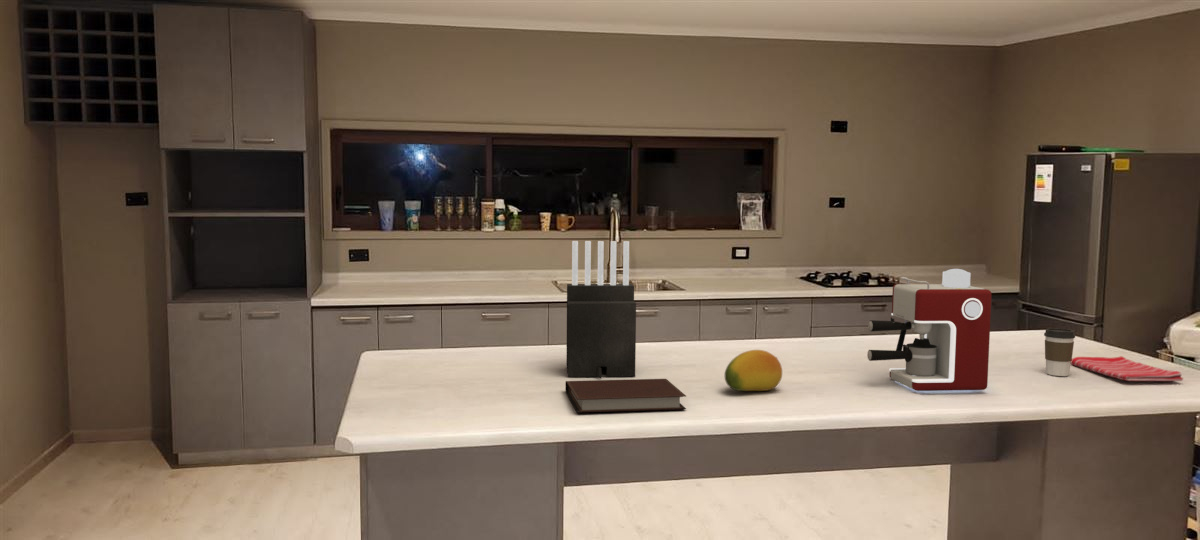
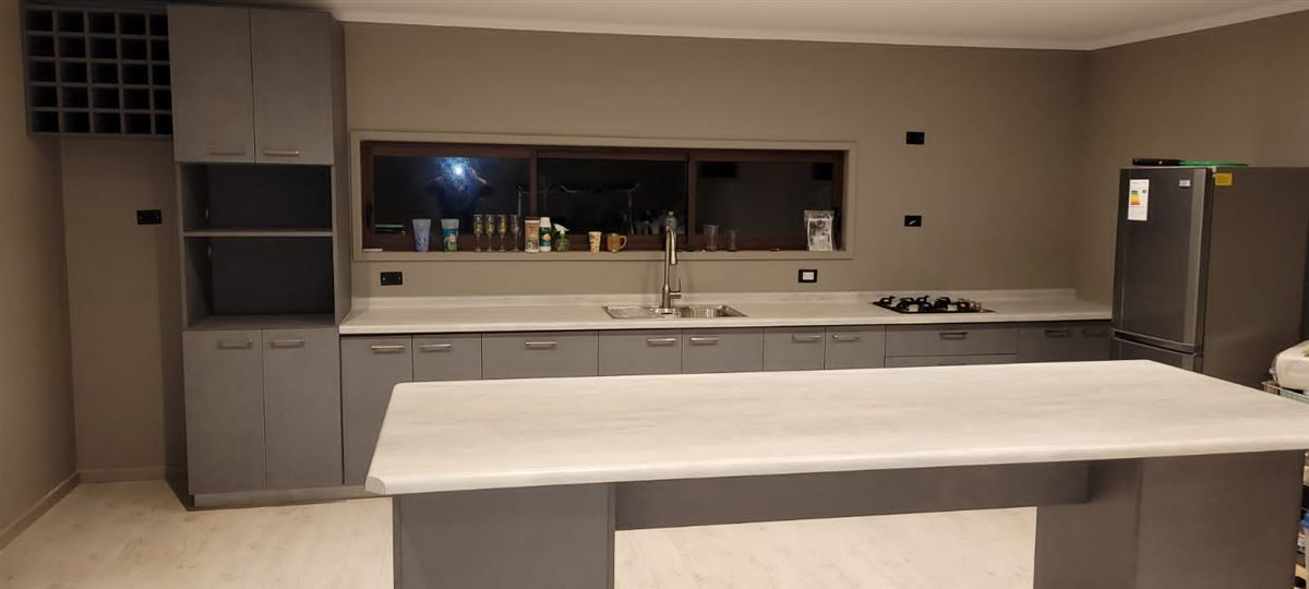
- dish towel (1123, 368)
- fruit (751, 370)
- coffee maker (922, 327)
- coffee cup (1058, 352)
- notebook (623, 394)
- knife block (601, 308)
